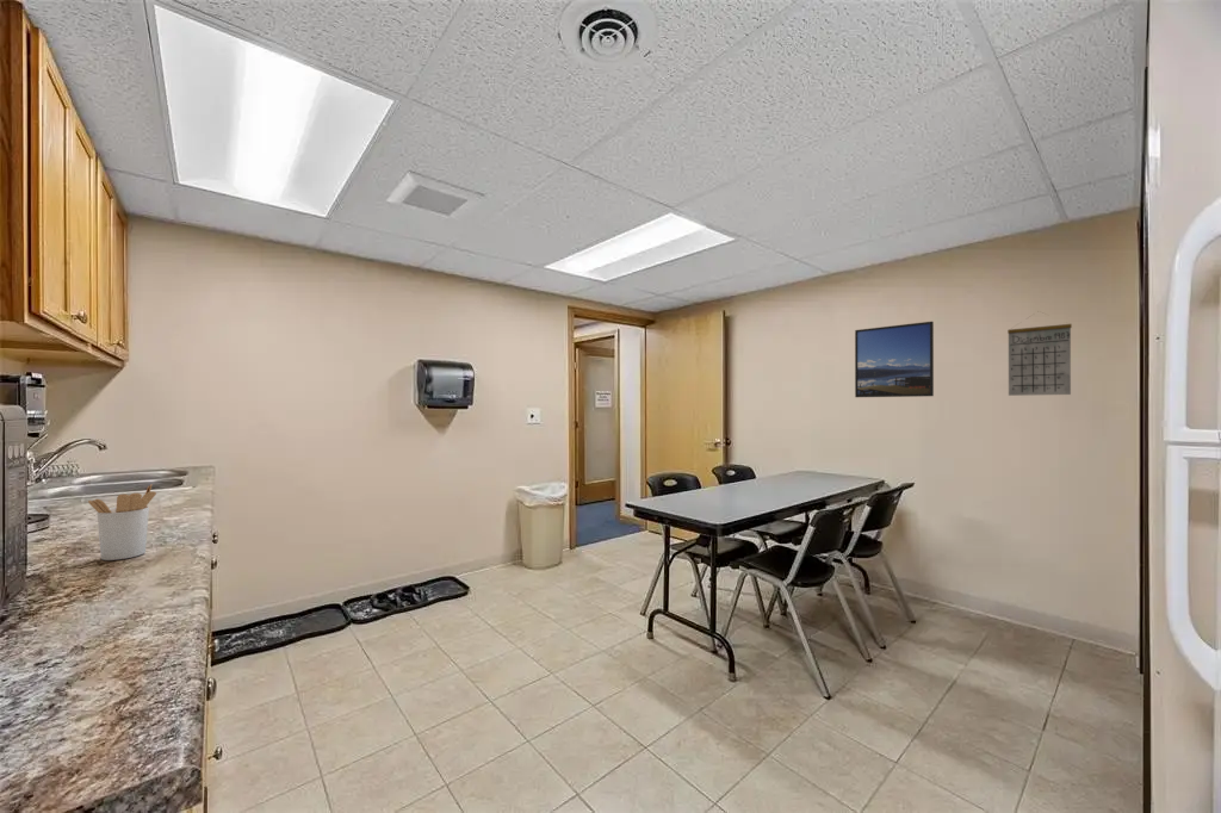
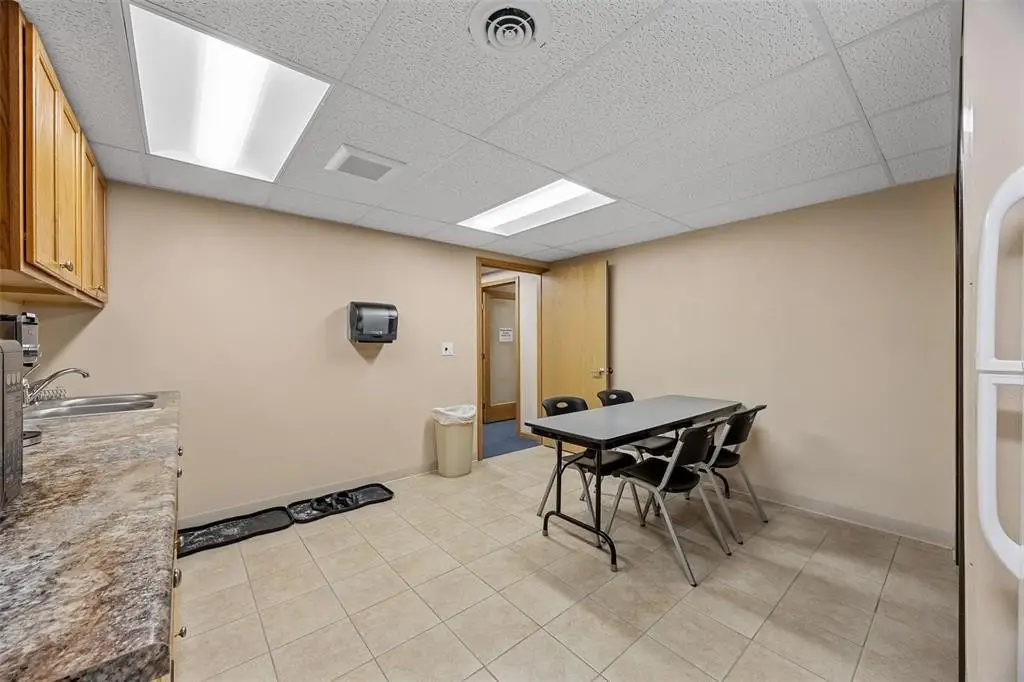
- utensil holder (128, 521)
- calendar (1039, 353)
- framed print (892, 361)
